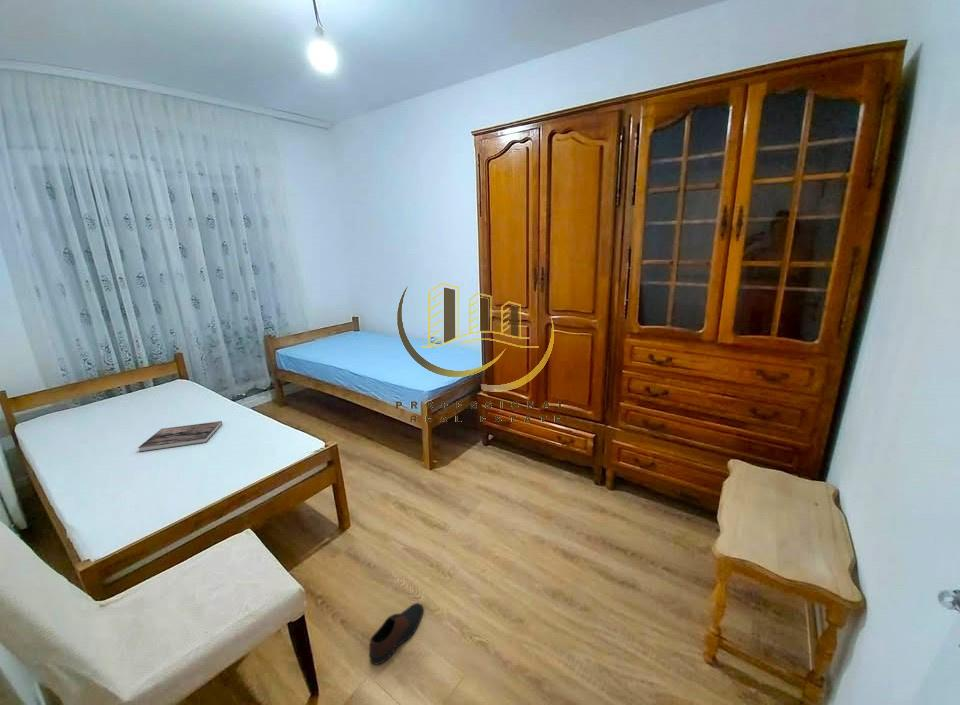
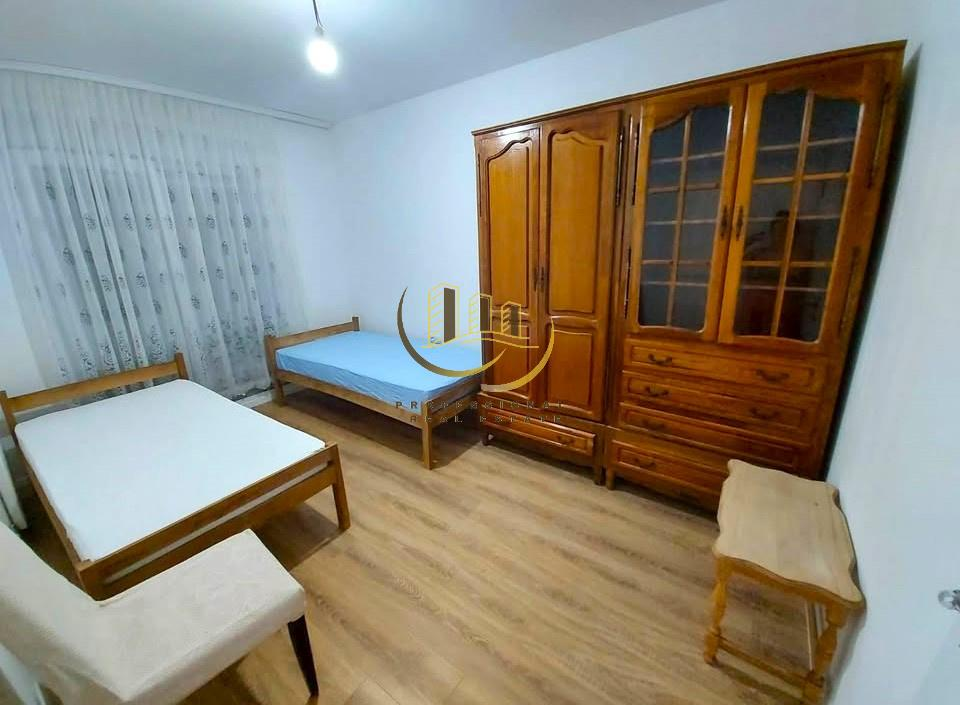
- book (183, 435)
- shoe (398, 624)
